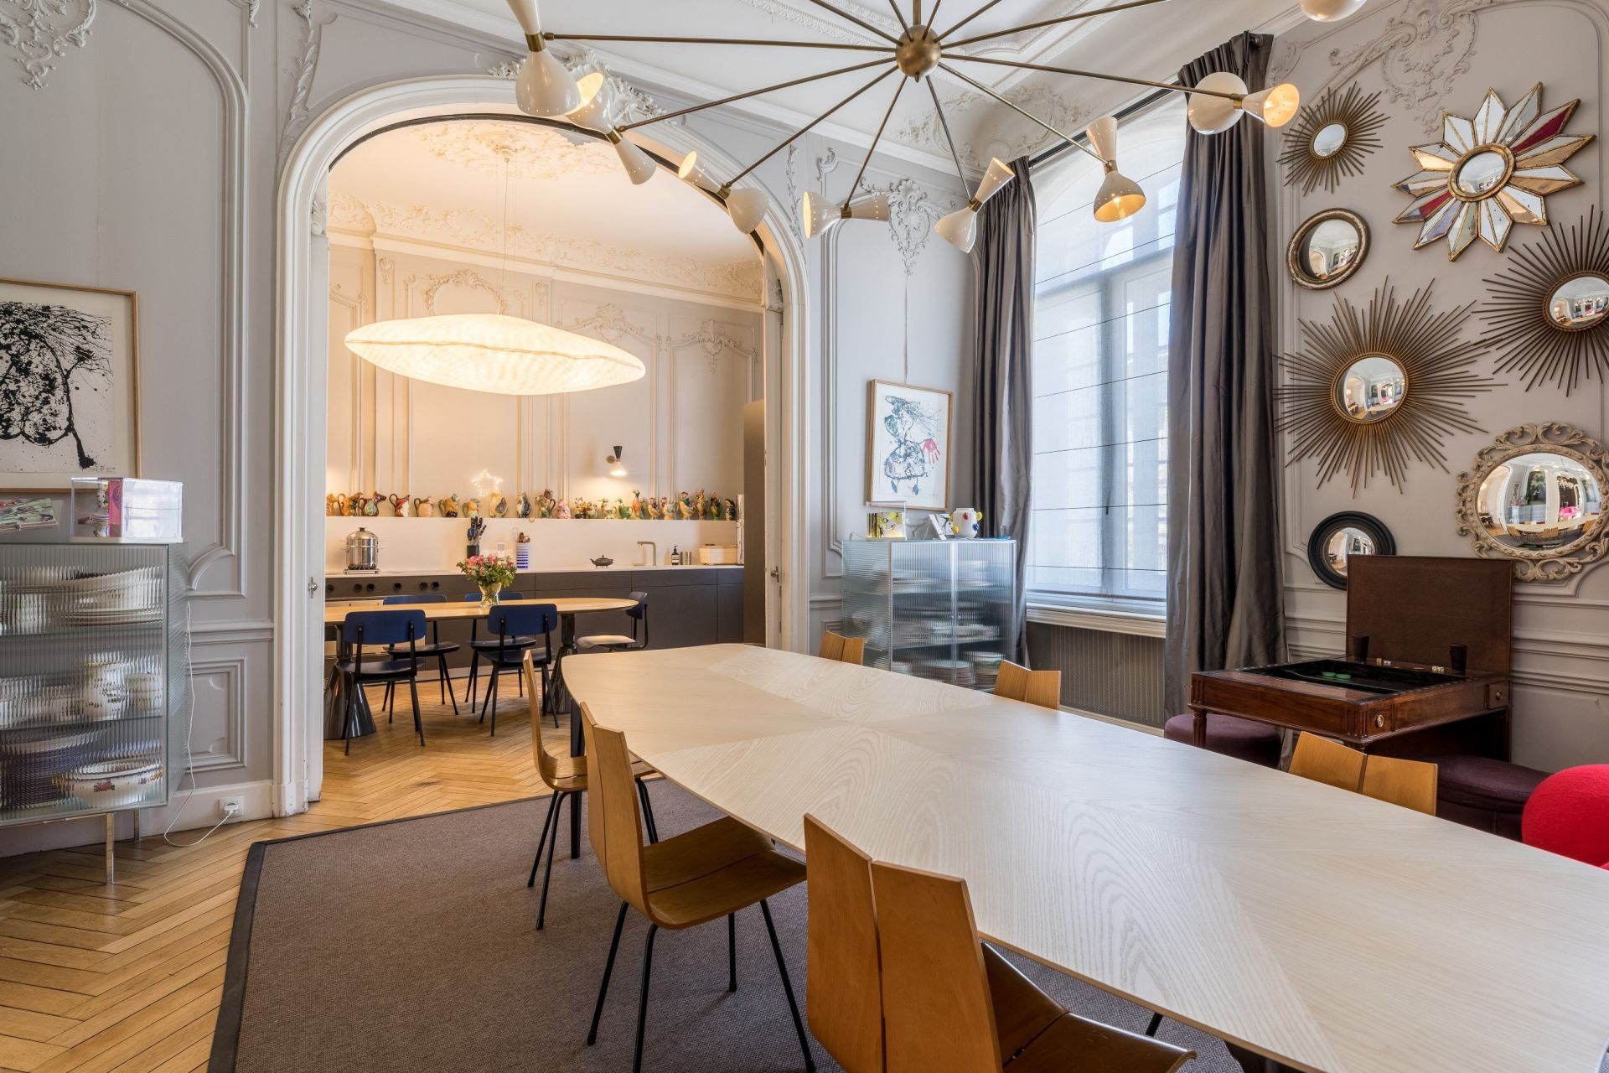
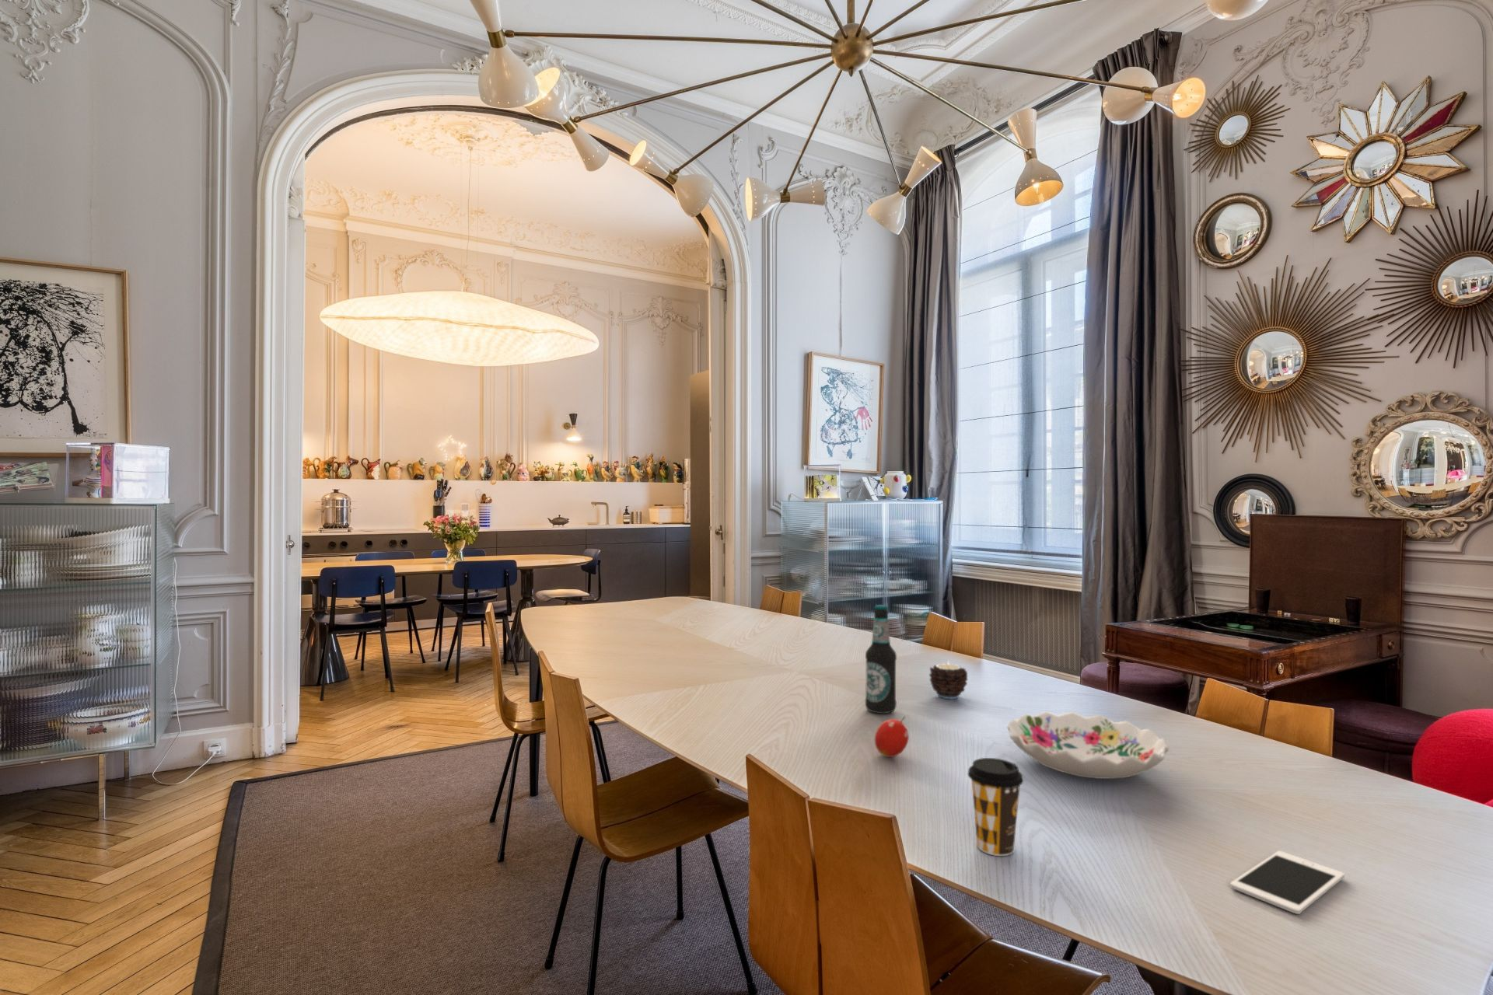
+ candle (948, 677)
+ cell phone (1287, 880)
+ bottle (880, 657)
+ decorative bowl (1084, 748)
+ coffee cup (994, 806)
+ fruit (892, 735)
